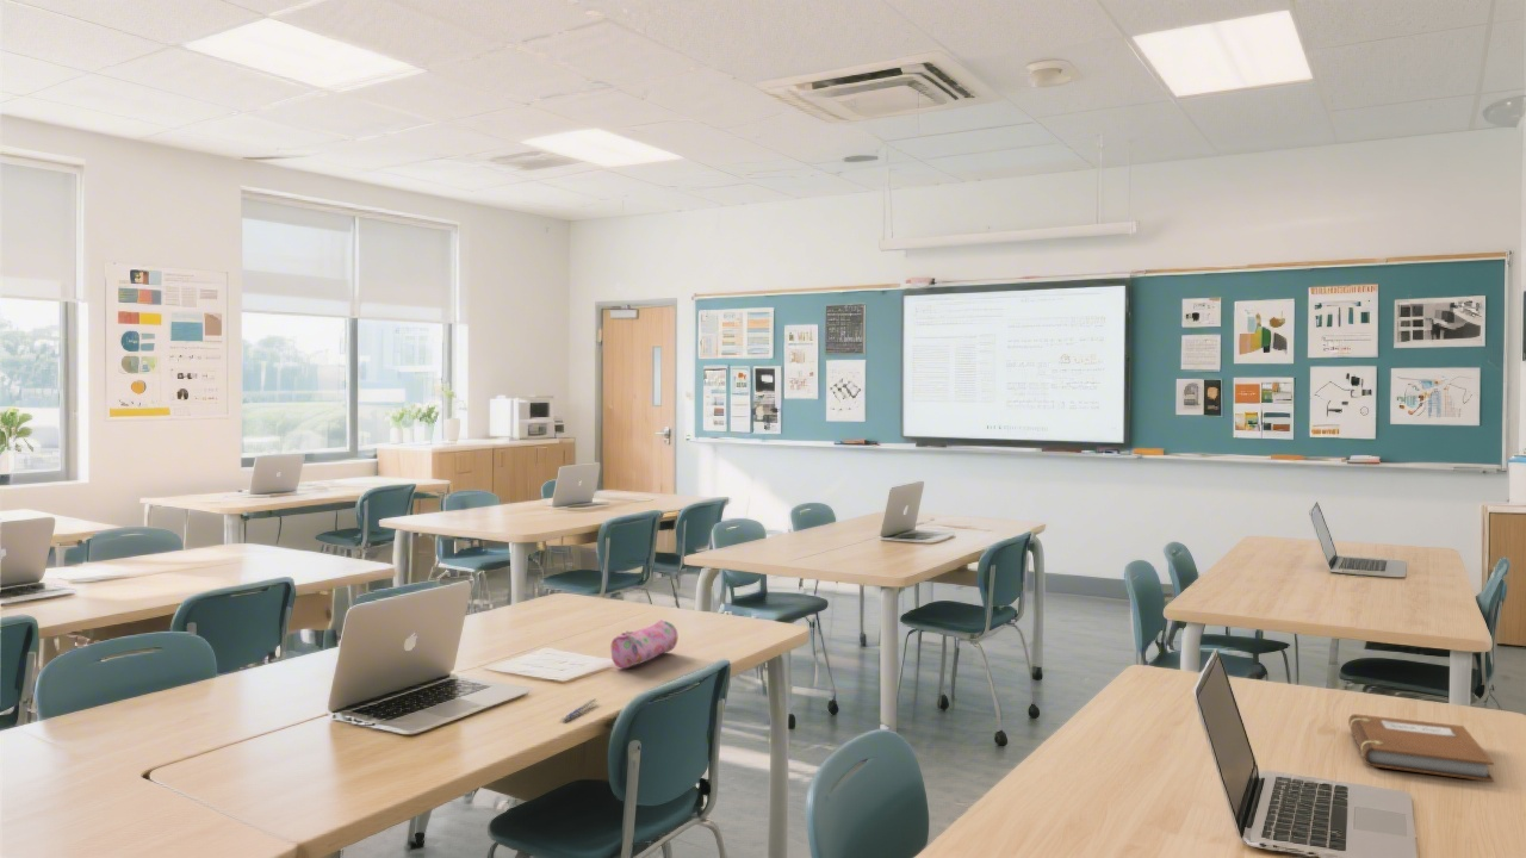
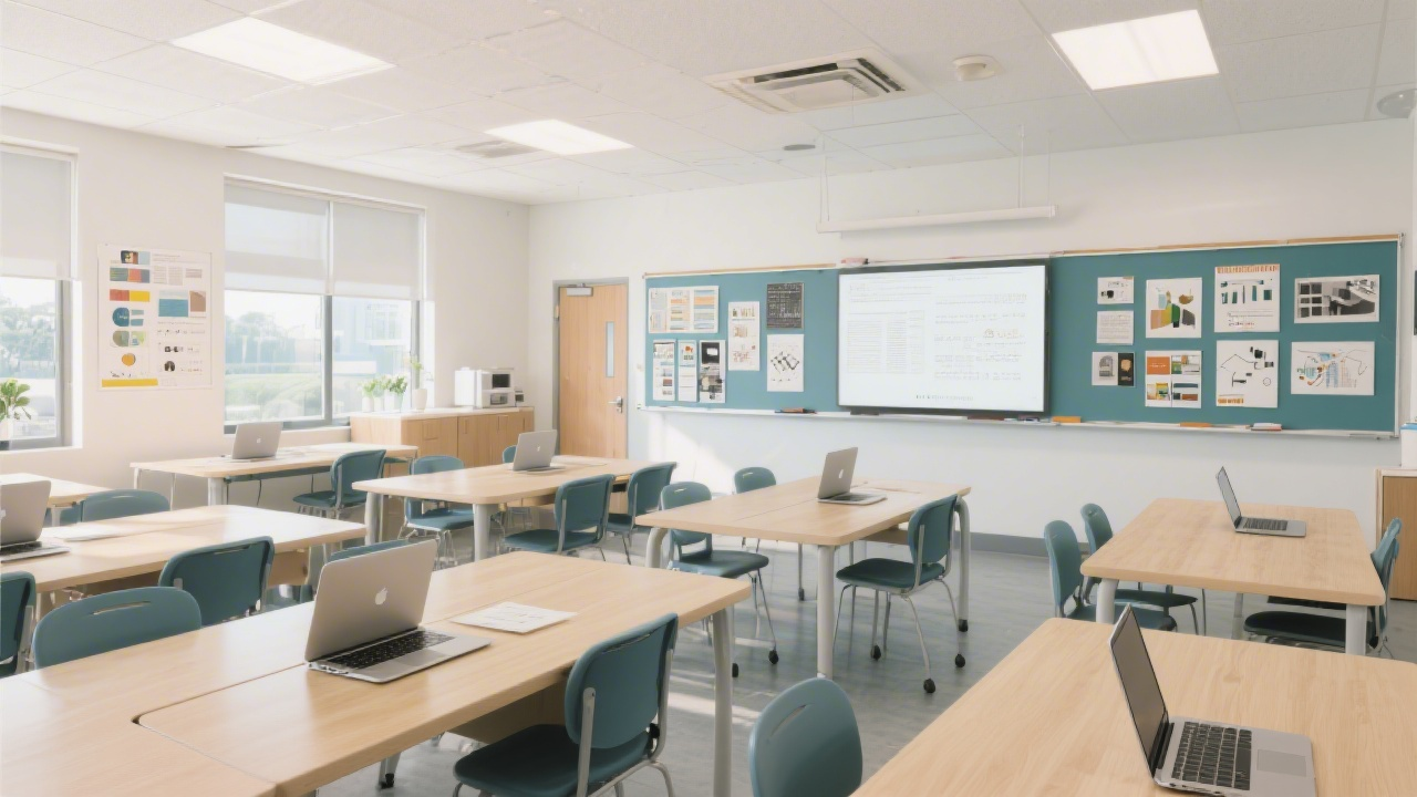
- pencil case (644, 642)
- notebook (1414, 744)
- pen (579, 708)
